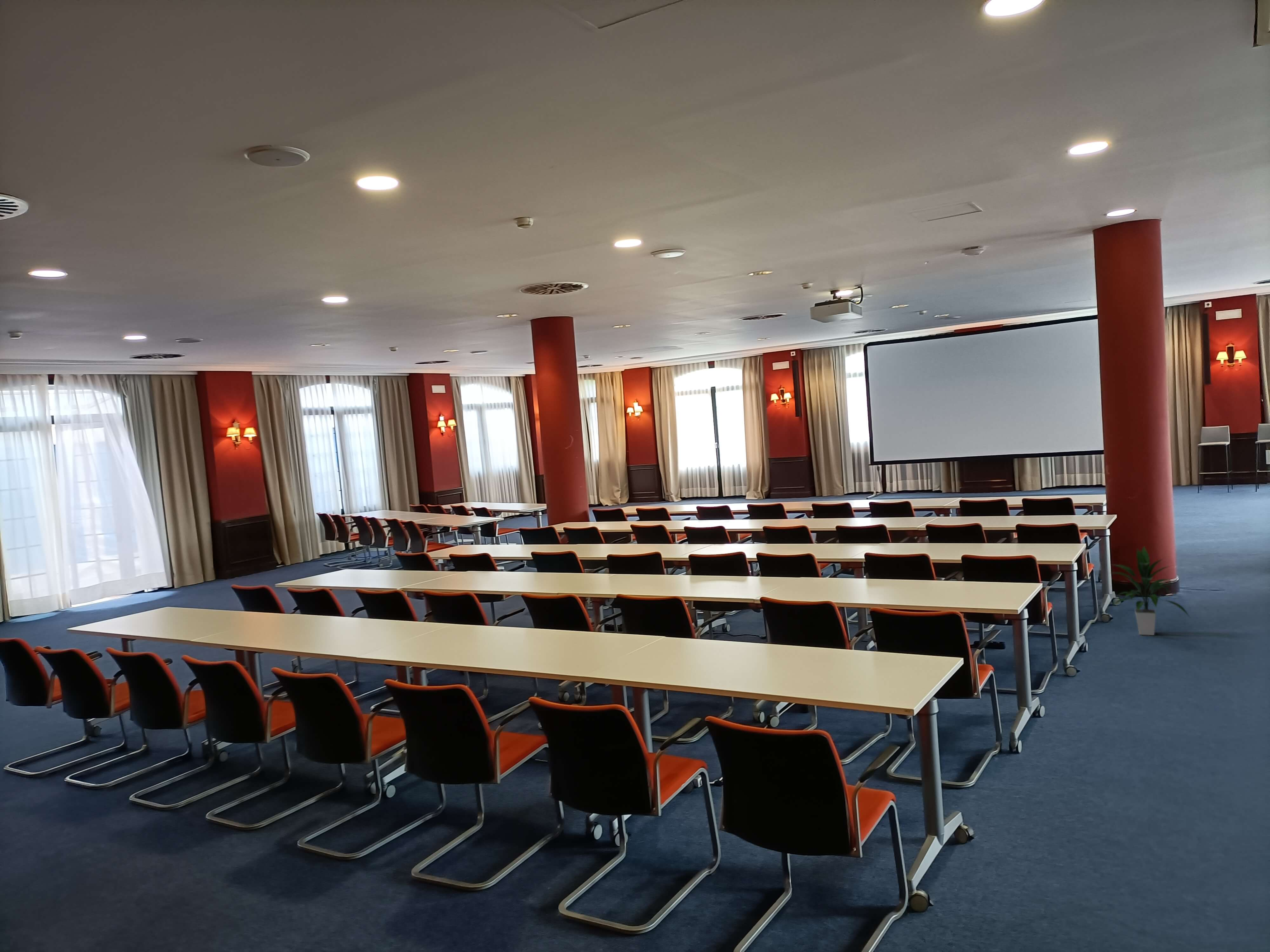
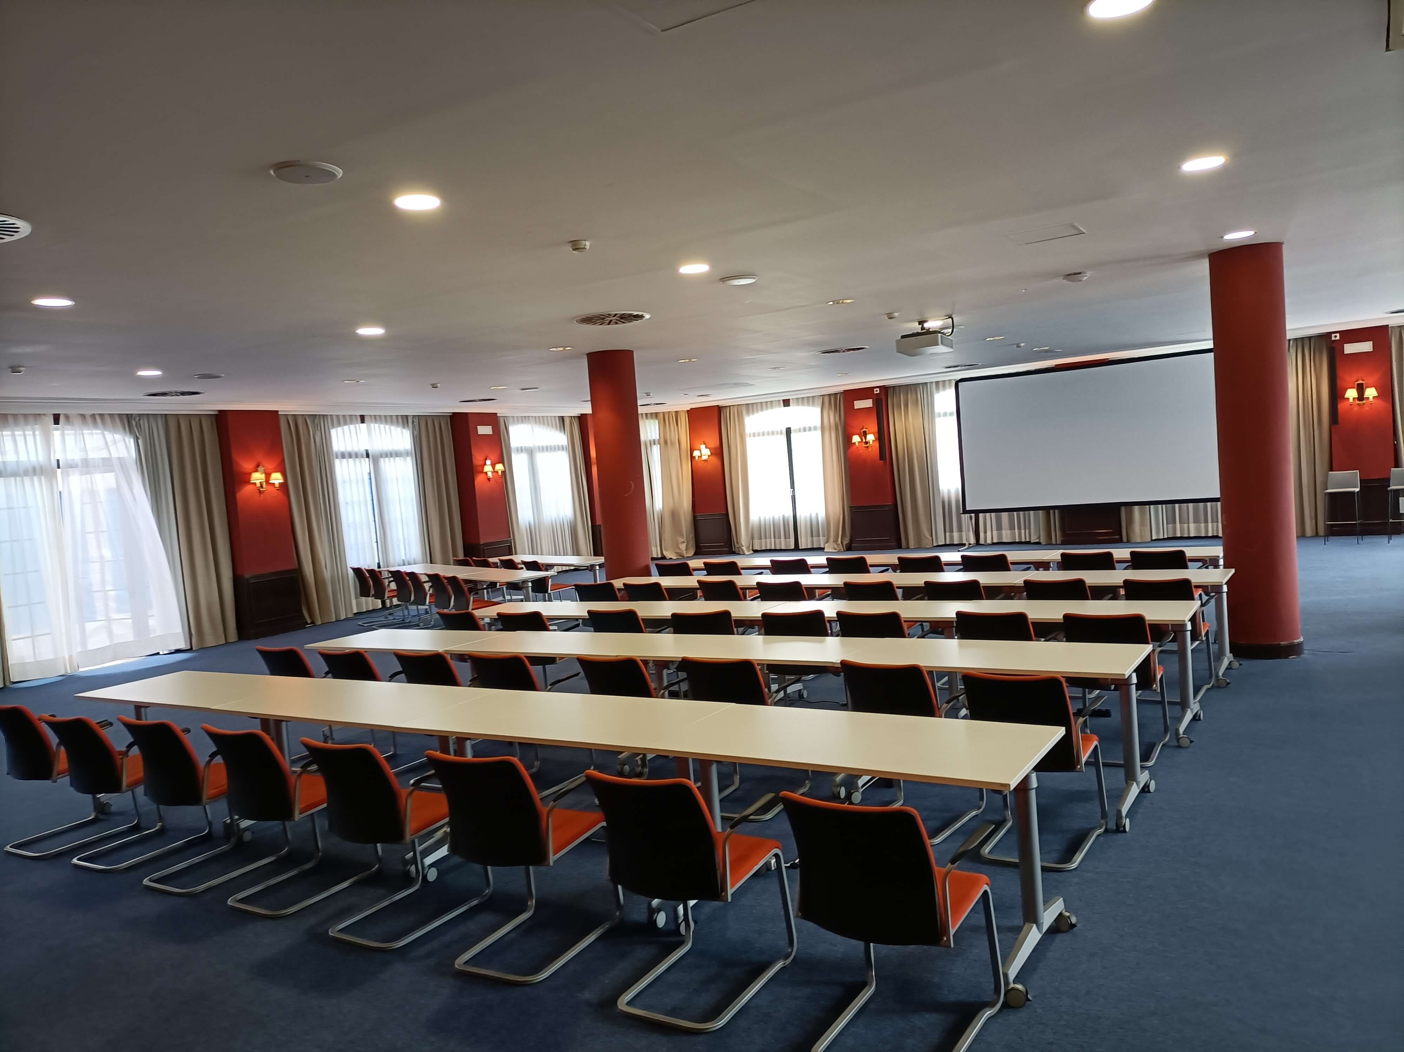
- indoor plant (1146, 592)
